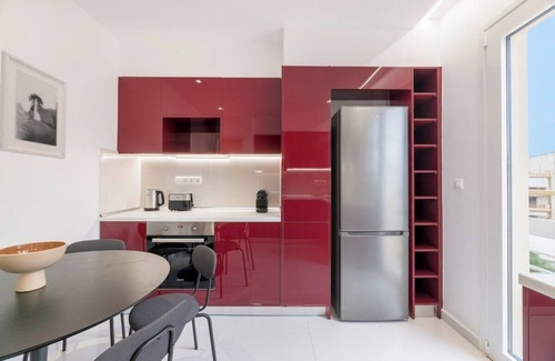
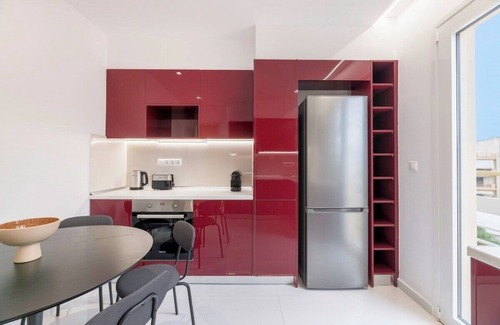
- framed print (37, 111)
